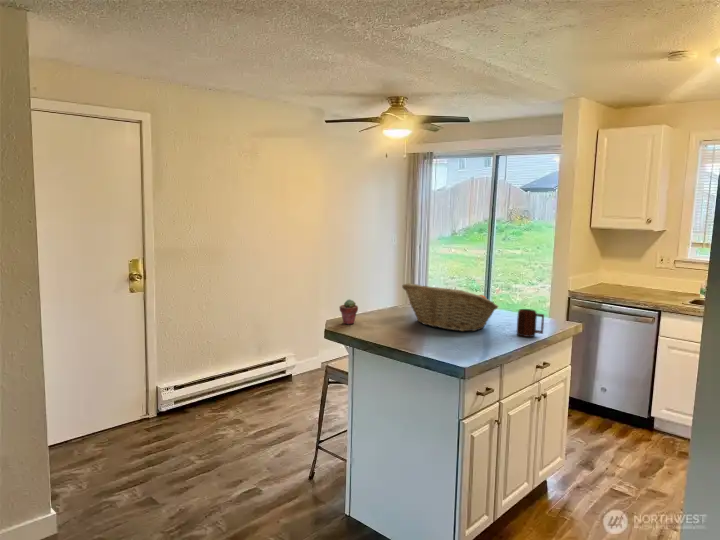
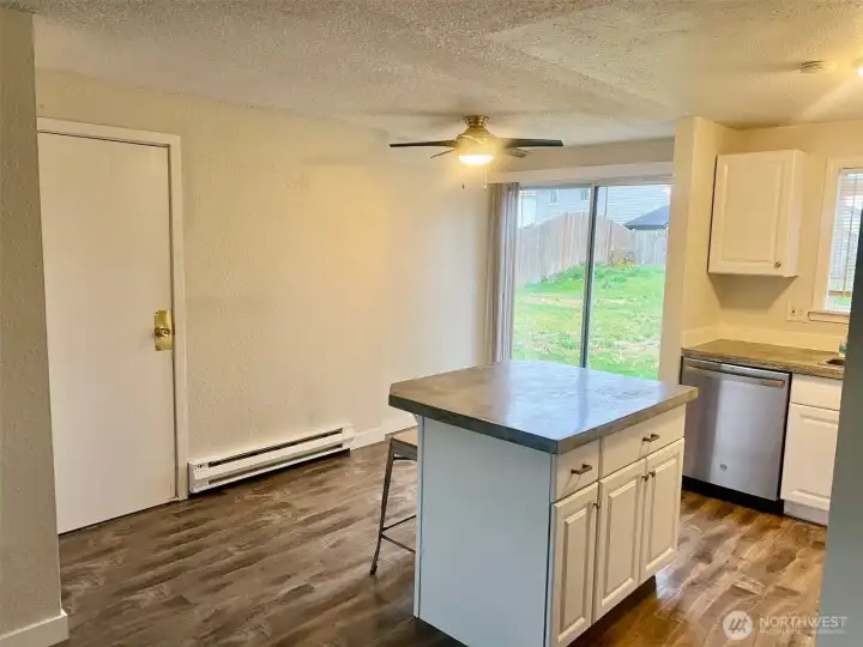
- mug (530, 323)
- fruit basket (448, 304)
- potted succulent (348, 311)
